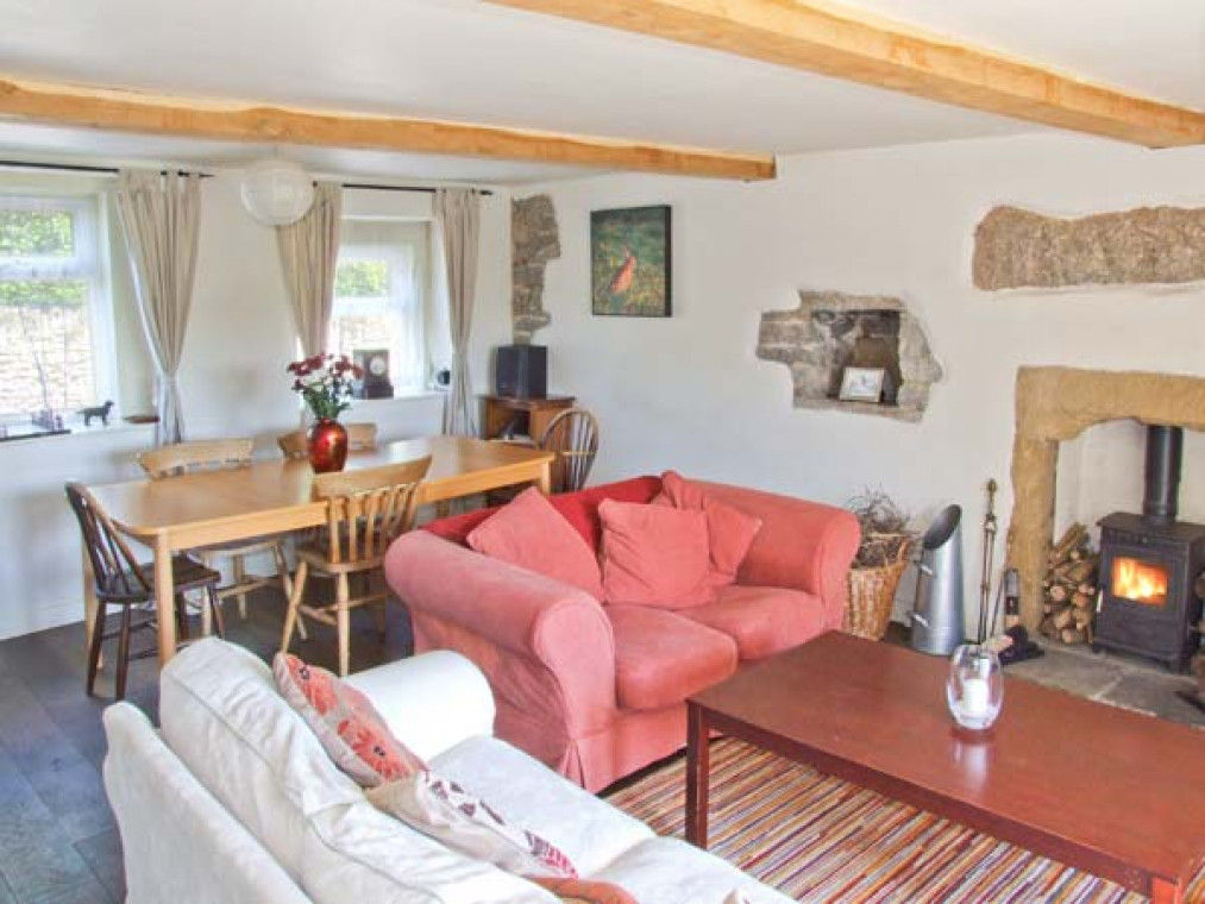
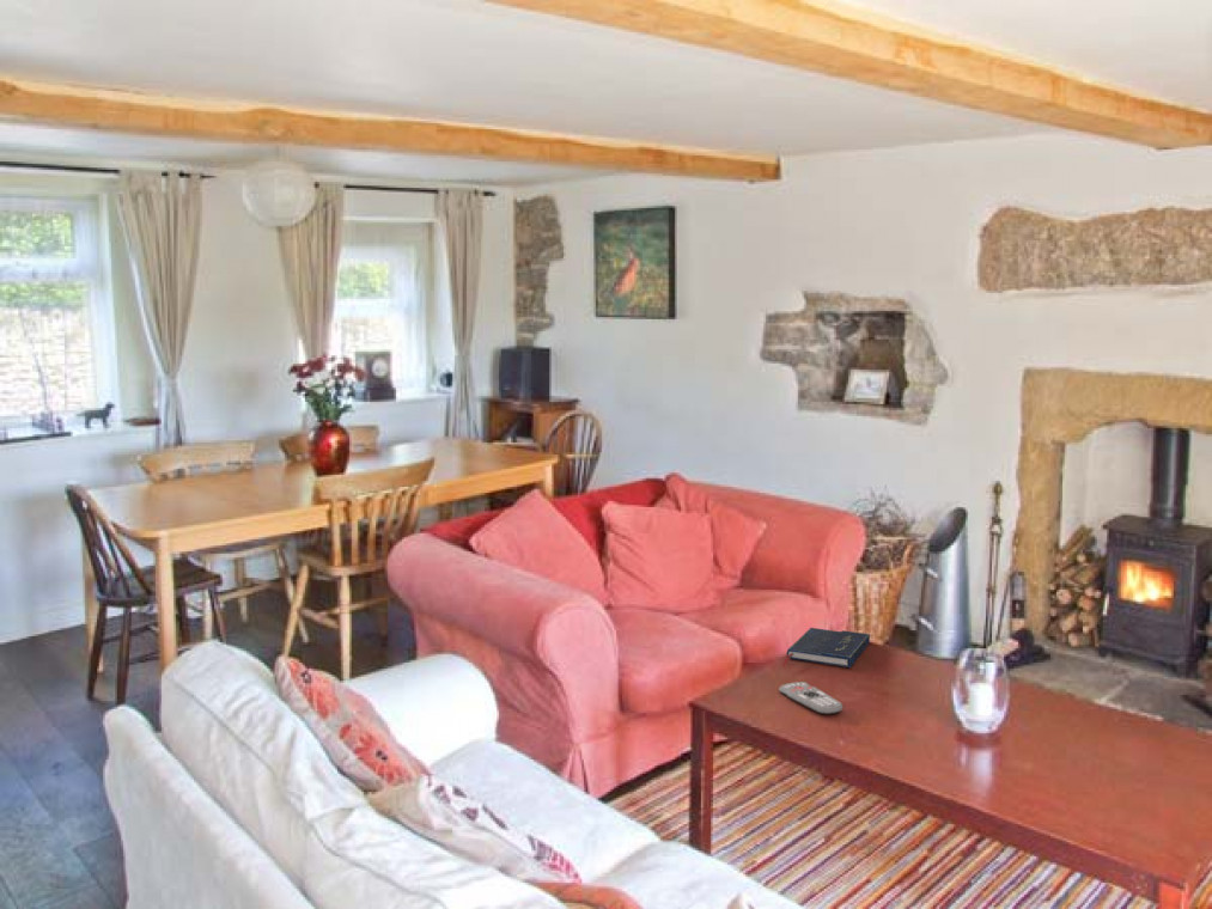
+ book (824, 649)
+ remote control (811, 698)
